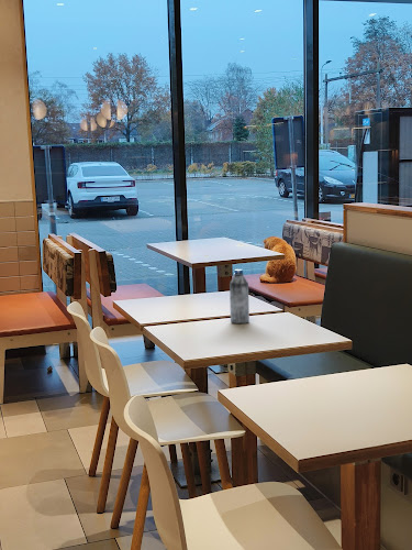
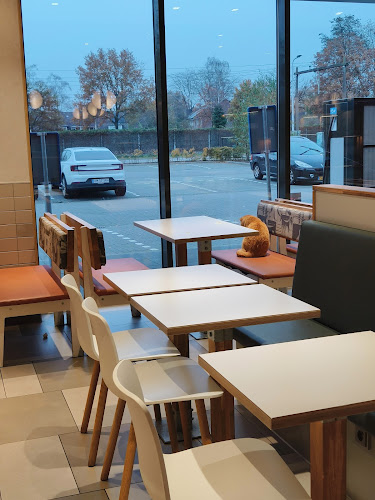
- water bottle (238, 296)
